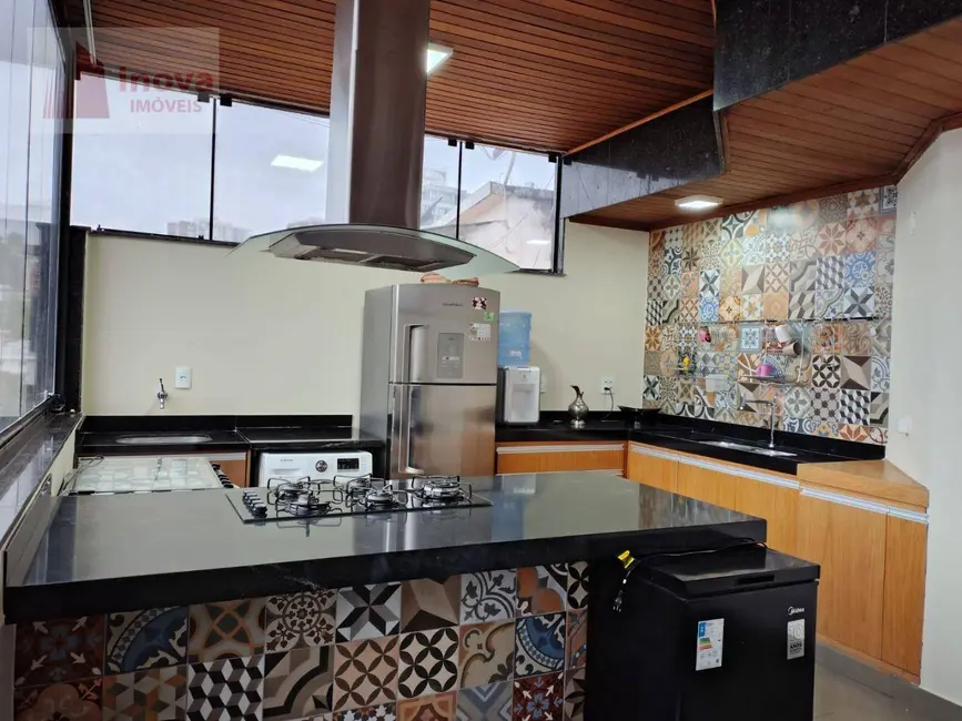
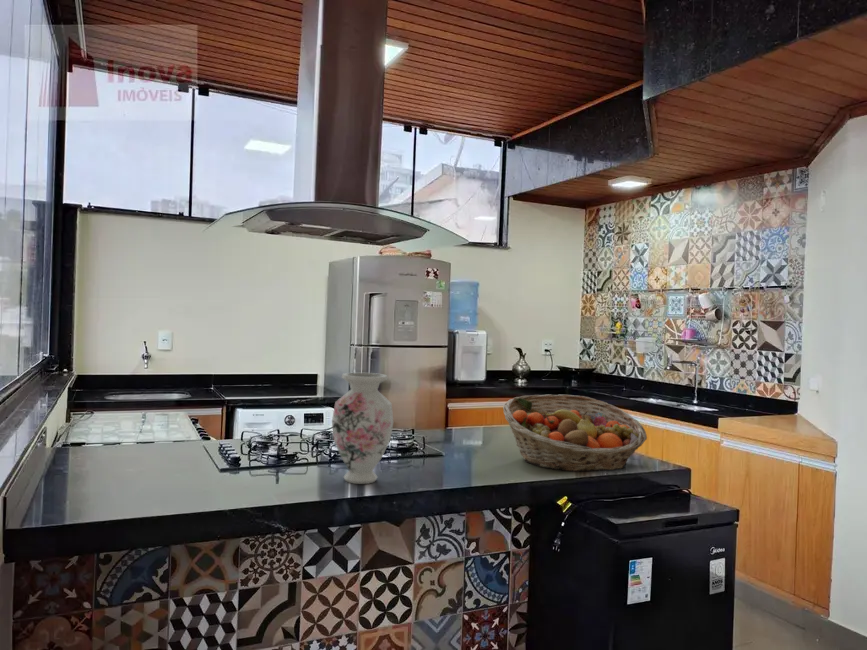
+ fruit basket (572, 431)
+ vase (362, 427)
